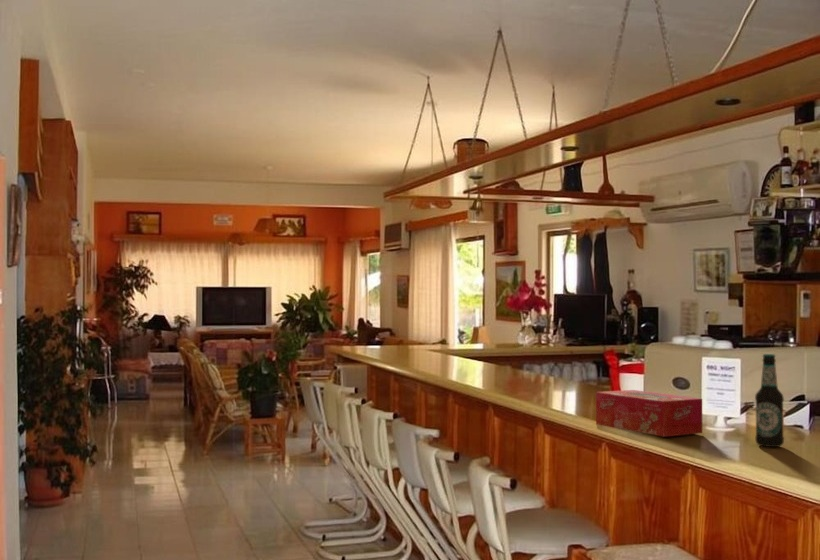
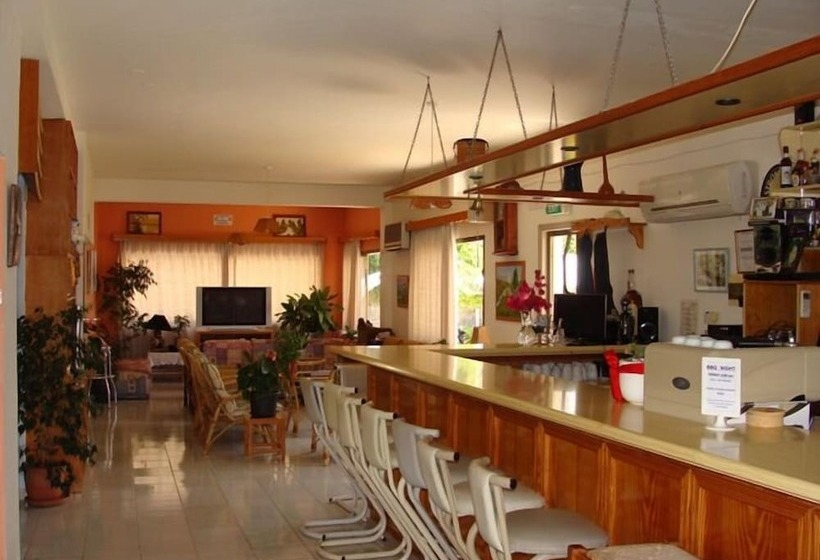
- bottle (769, 399)
- tissue box (647, 411)
